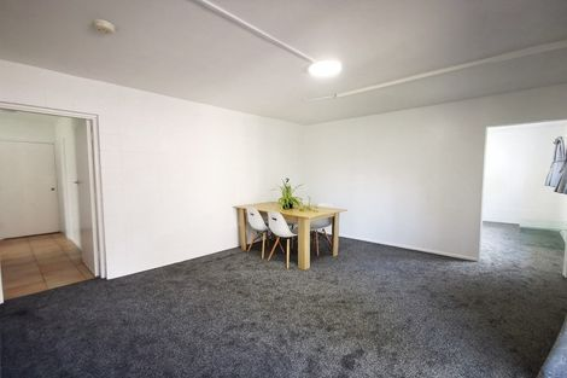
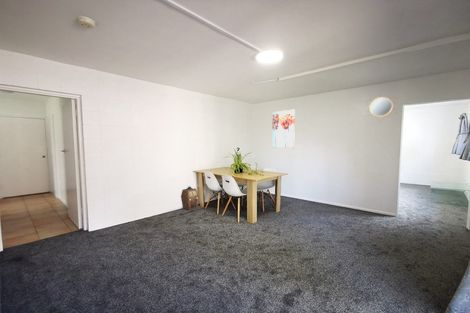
+ home mirror (380, 106)
+ wall art (283, 129)
+ speaker (189, 197)
